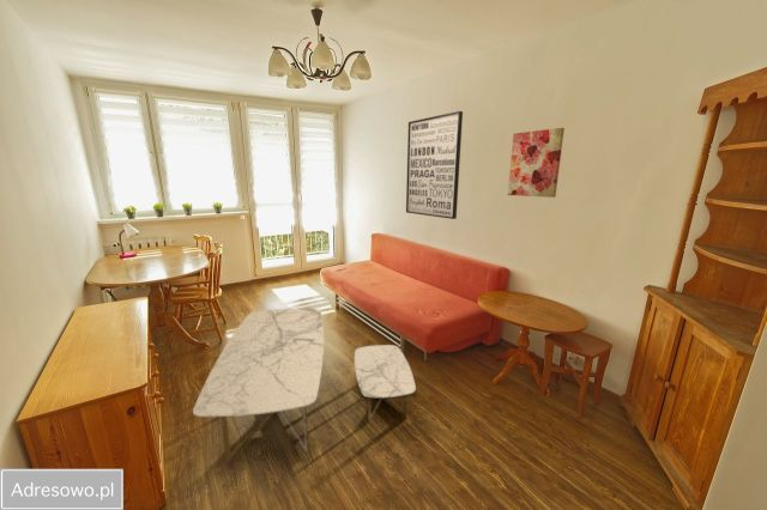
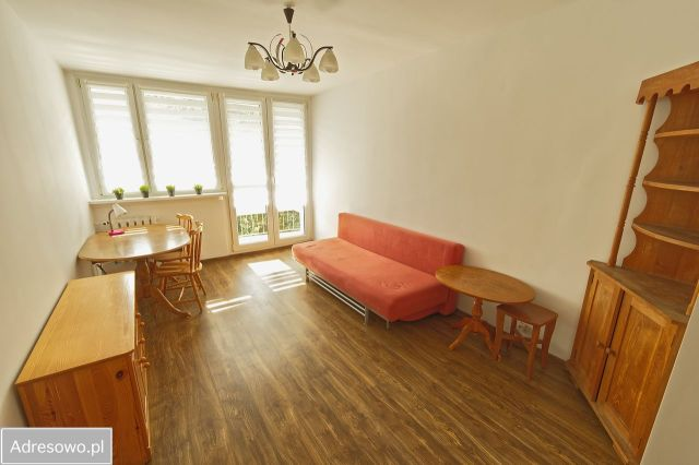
- coffee table (320, 374)
- wall art (430, 168)
- wall art (533, 164)
